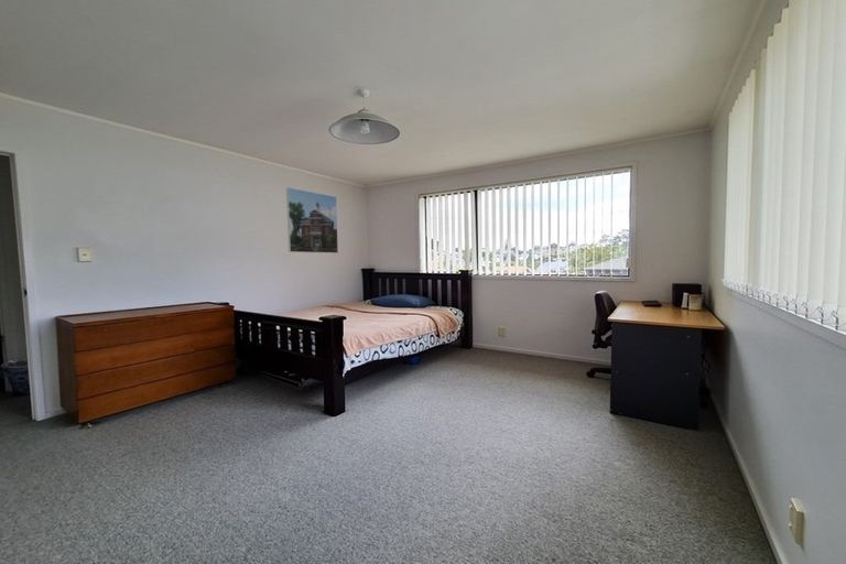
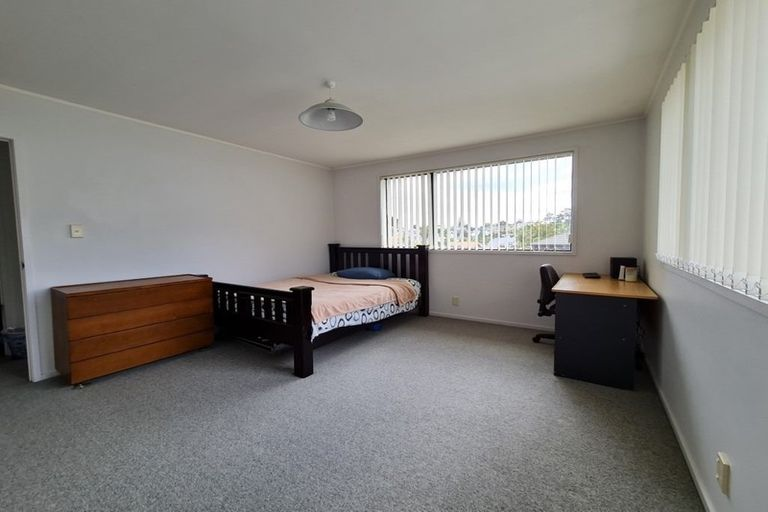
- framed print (314, 223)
